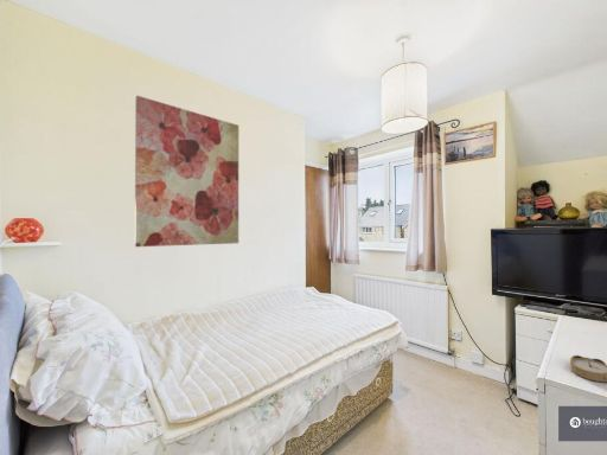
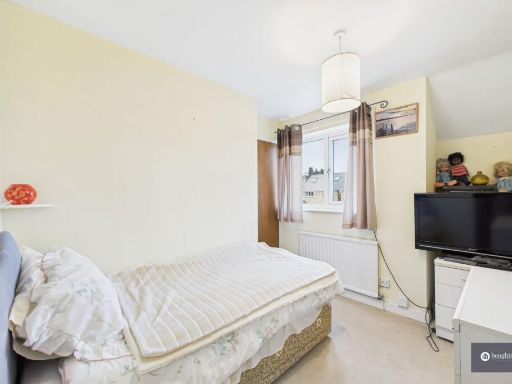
- wall art (192, 178)
- alarm clock (589, 366)
